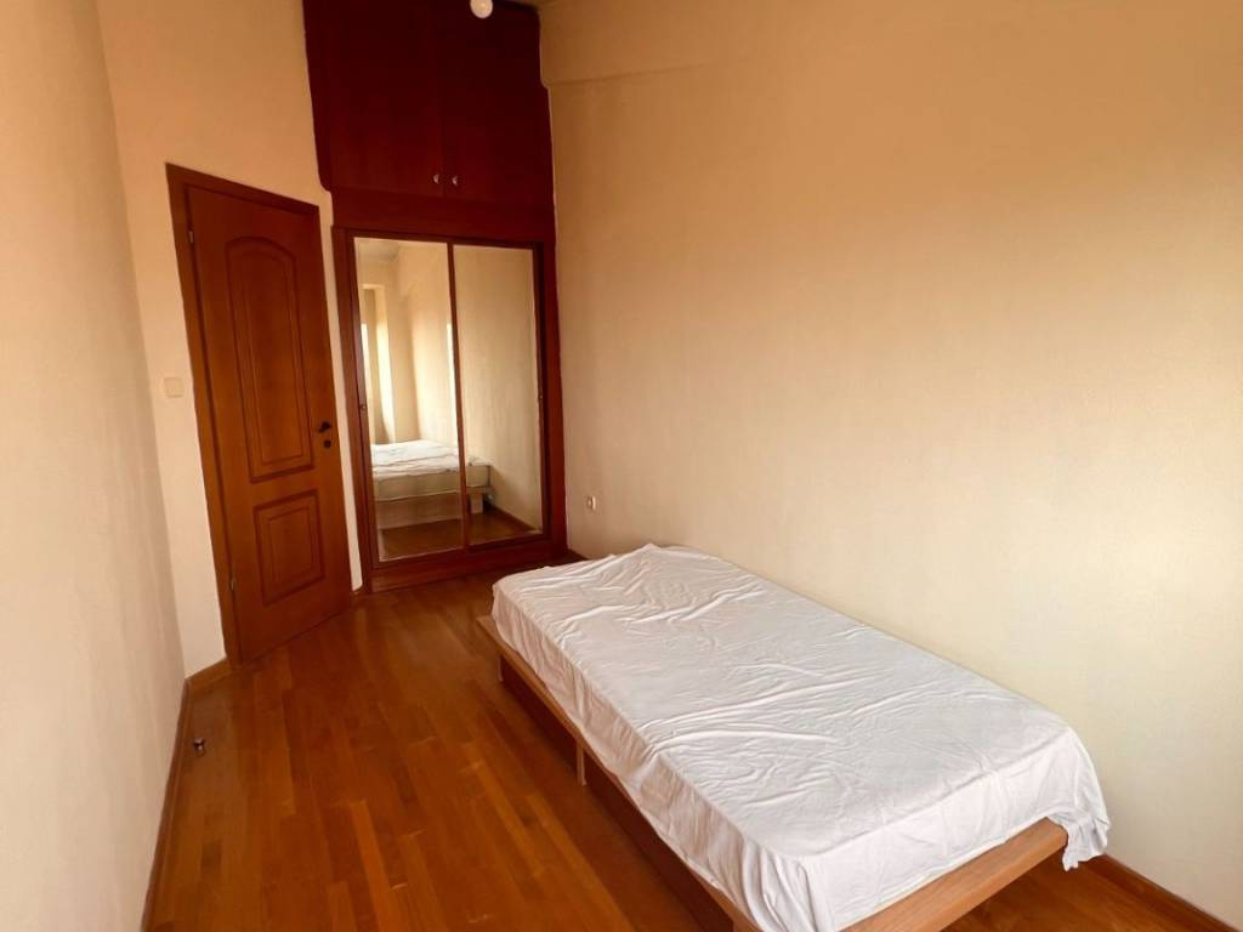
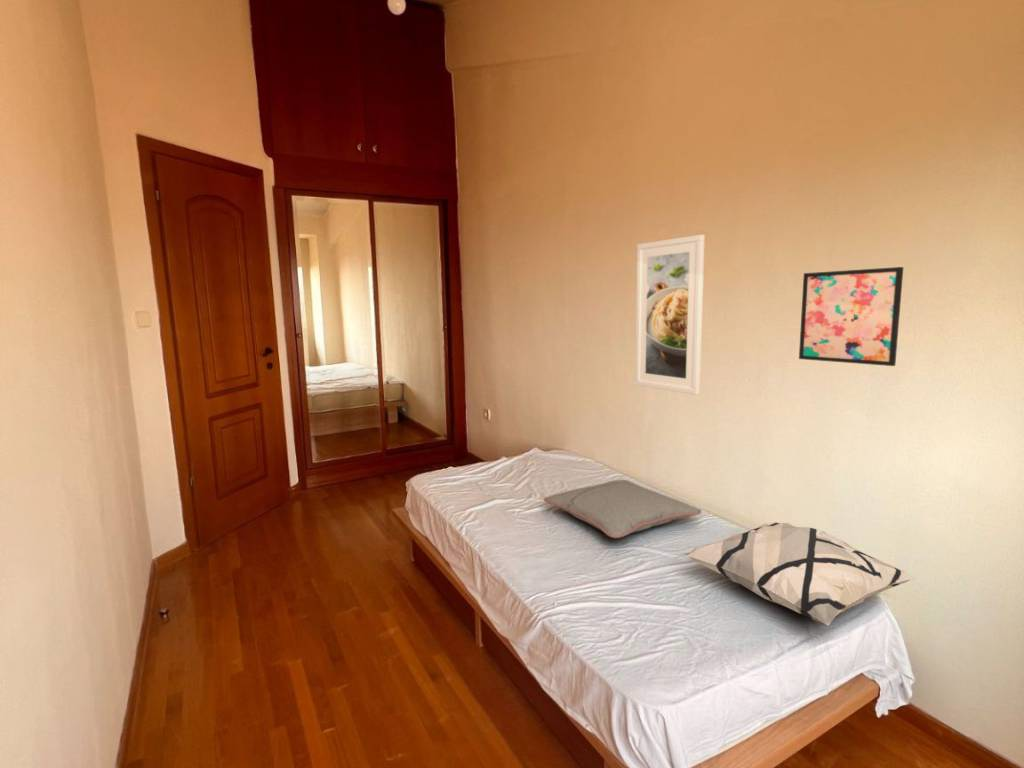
+ decorative pillow (794, 565)
+ wall art (846, 316)
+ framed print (667, 316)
+ pillow (619, 504)
